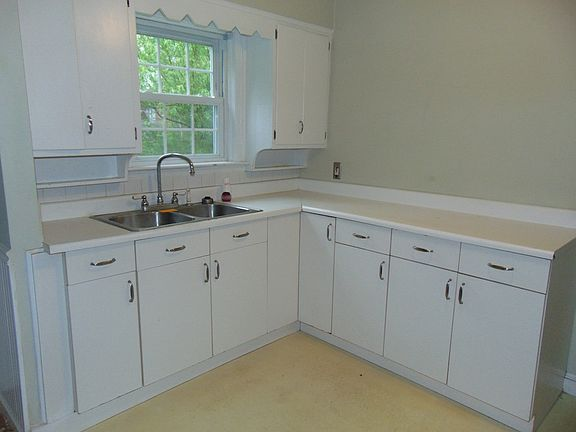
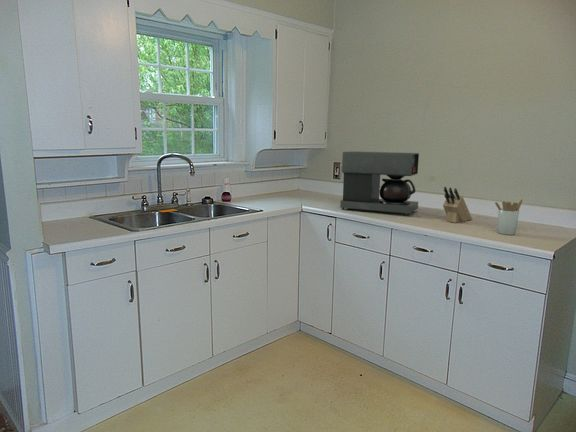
+ utensil holder (508, 216)
+ knife block (456, 203)
+ coffee maker (379, 181)
